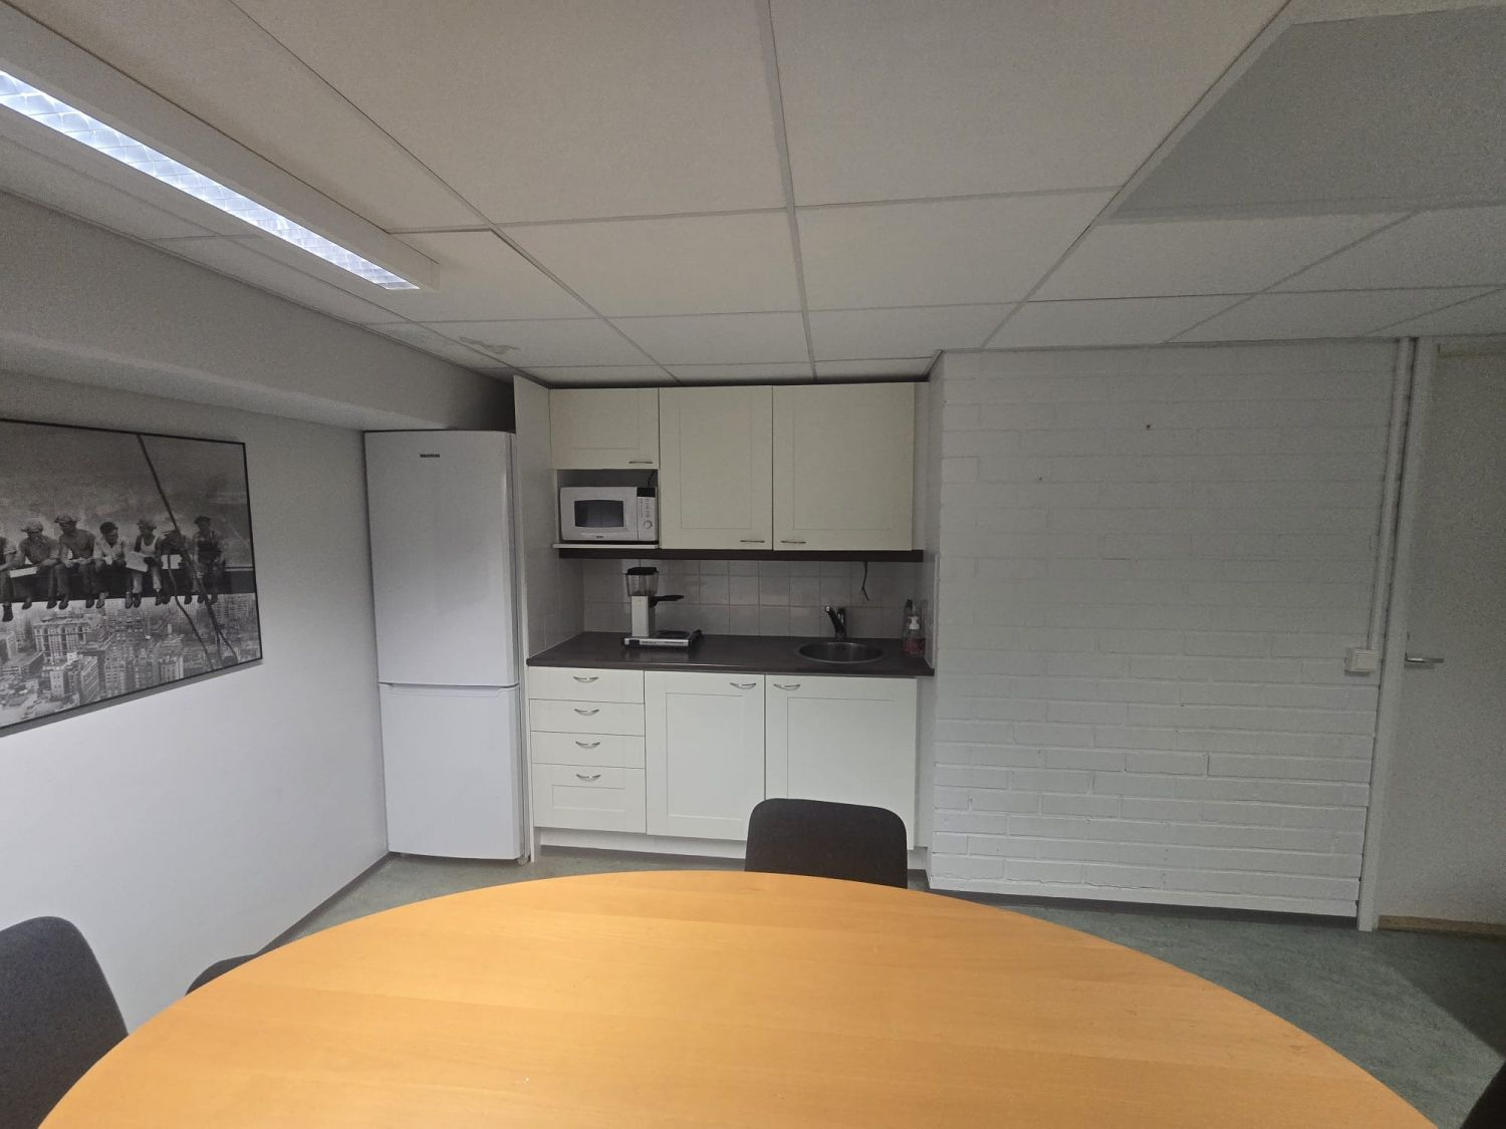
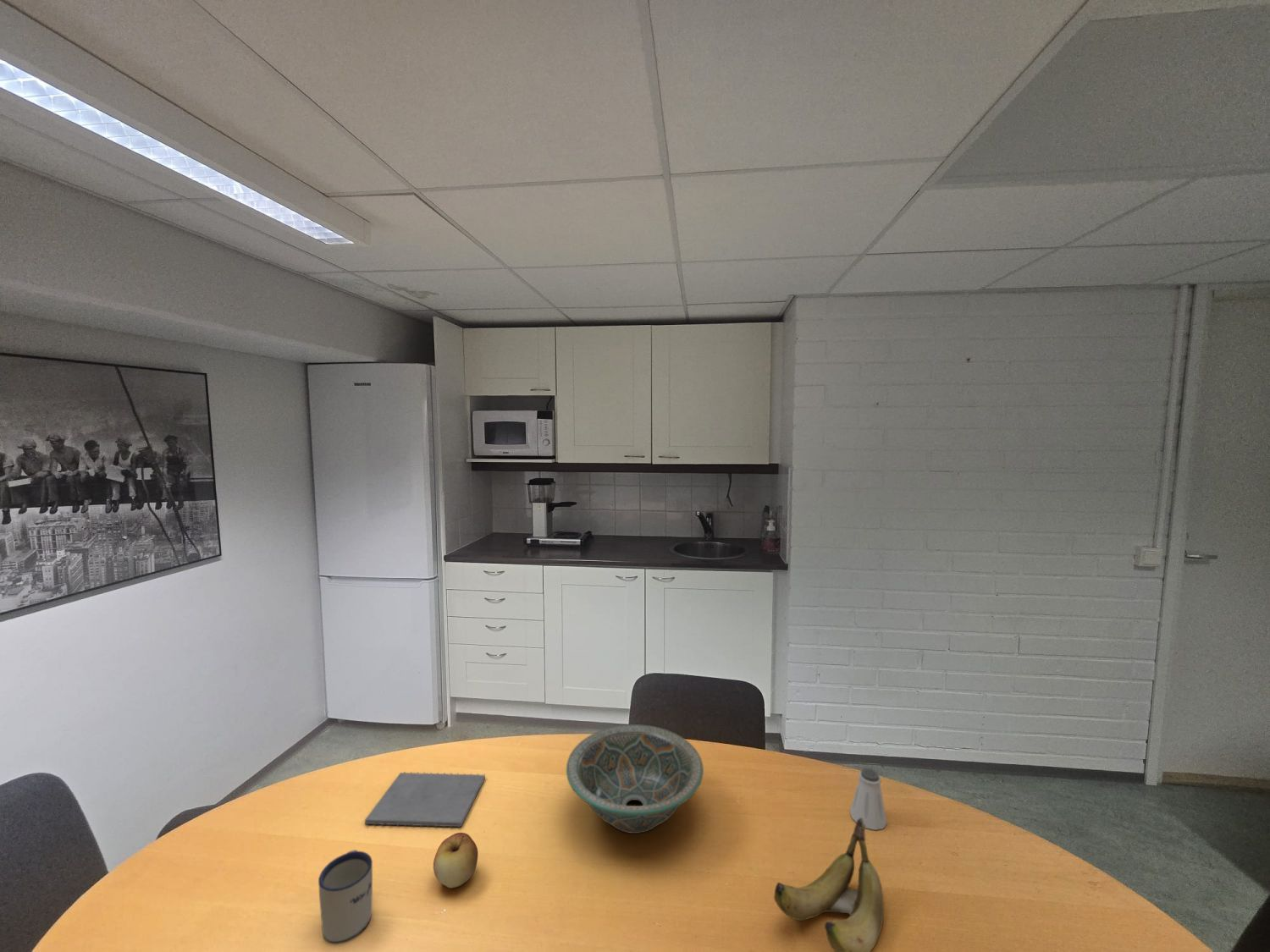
+ saltshaker (869, 795)
+ notepad (428, 797)
+ apple (456, 858)
+ banana (830, 885)
+ mug (350, 888)
+ decorative bowl (634, 787)
